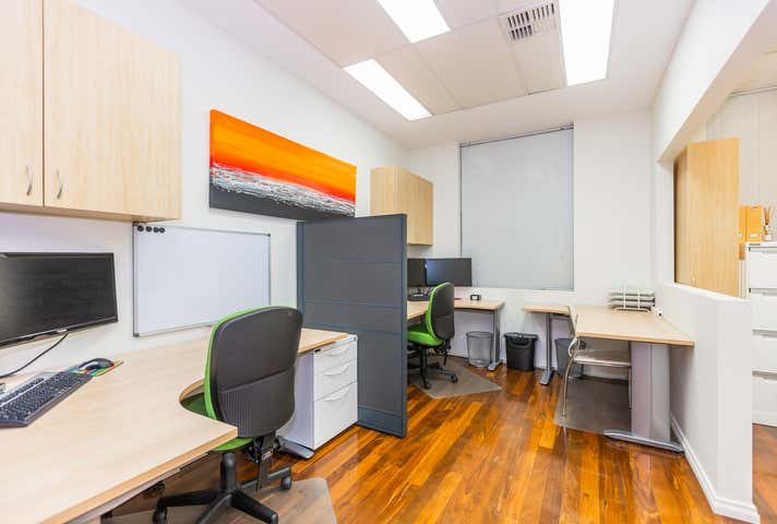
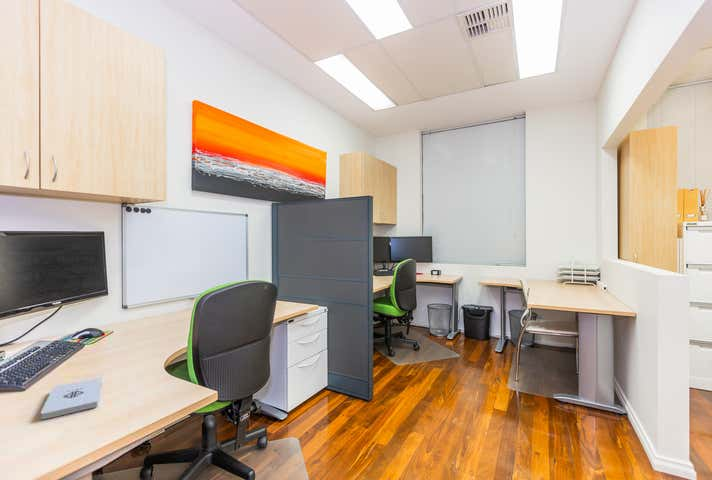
+ notepad (74, 396)
